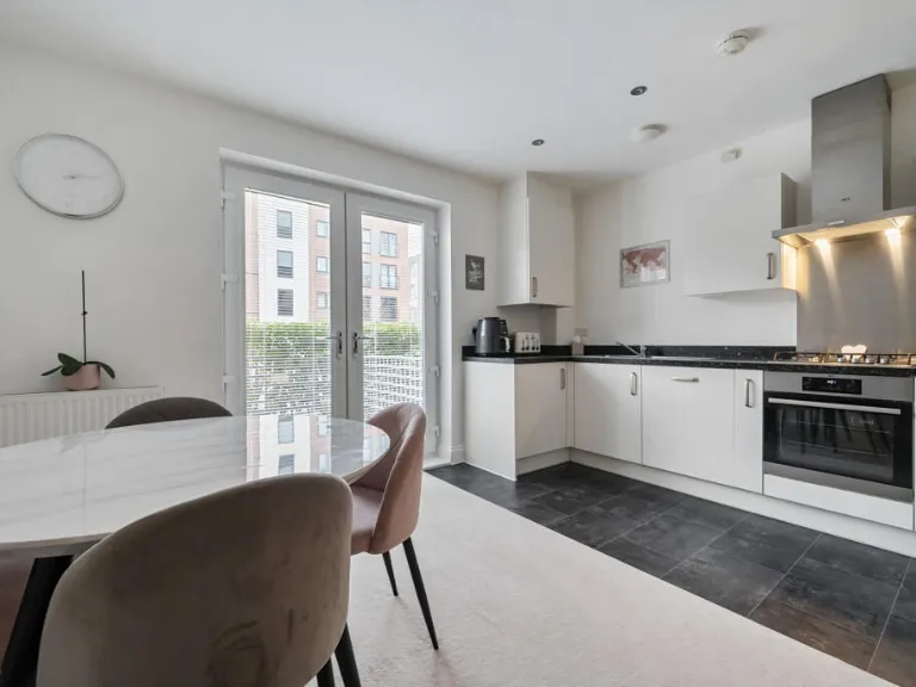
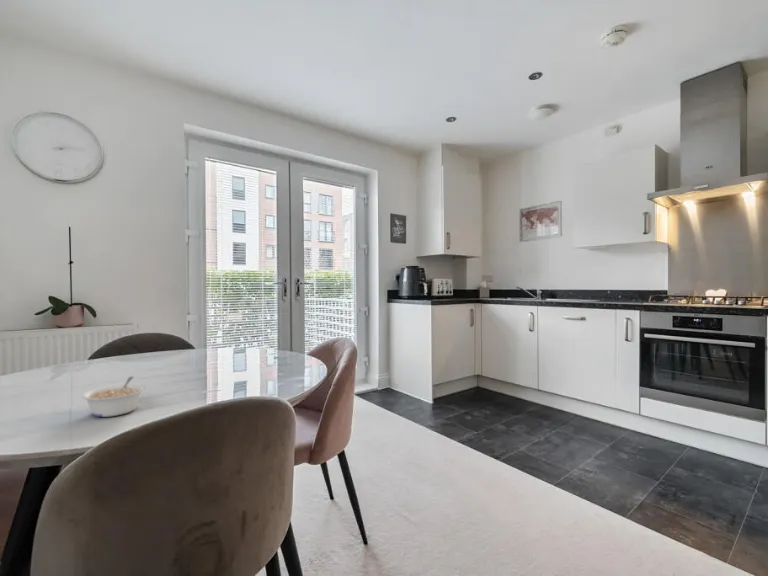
+ legume (114, 398)
